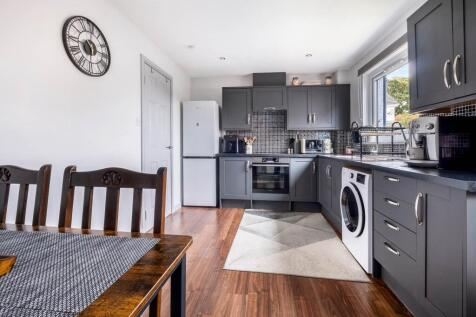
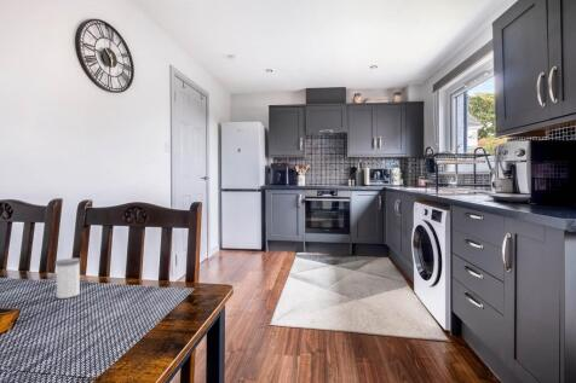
+ salt shaker (68, 277)
